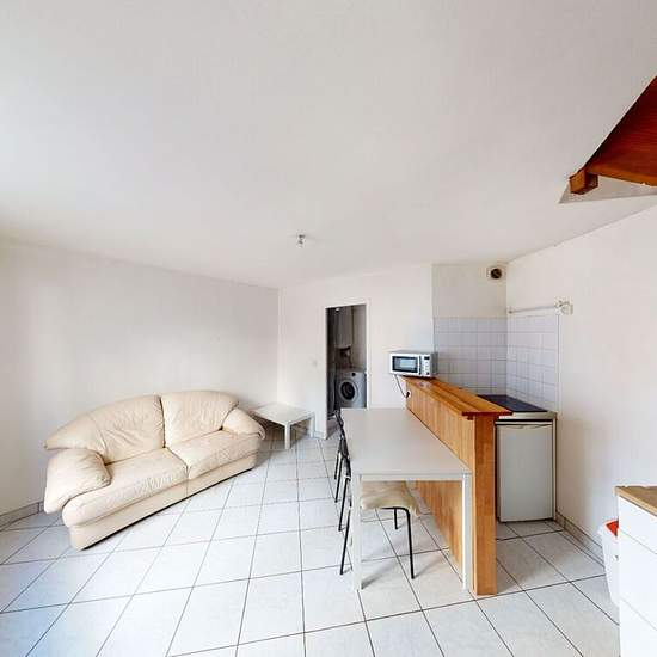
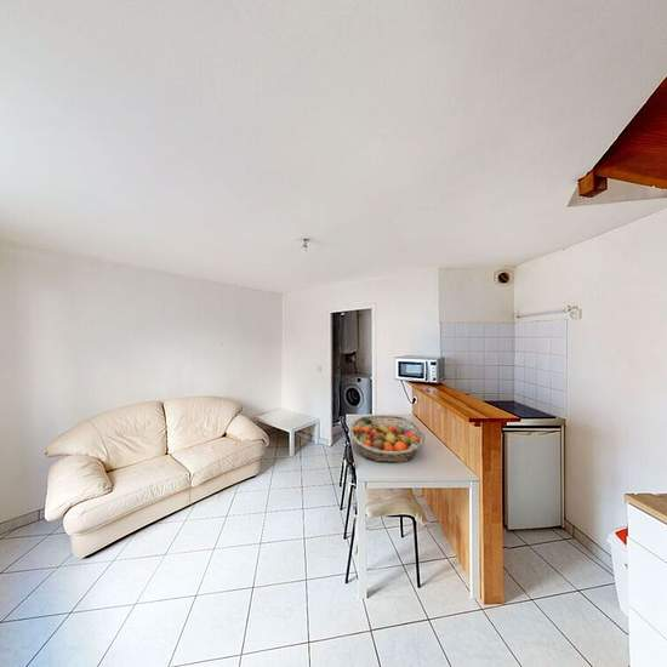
+ fruit basket (386, 437)
